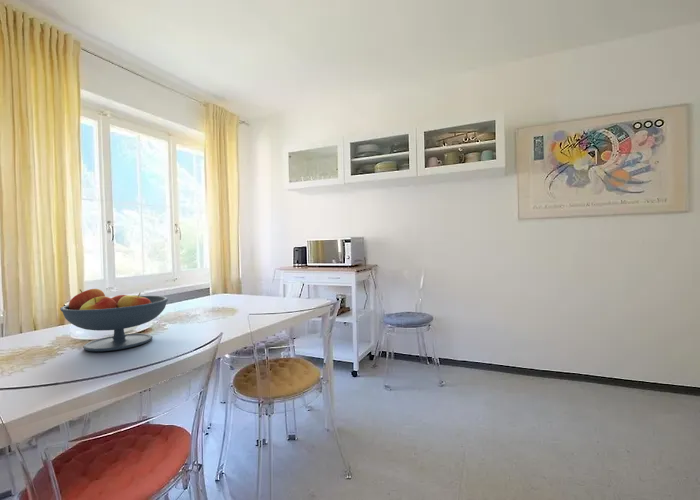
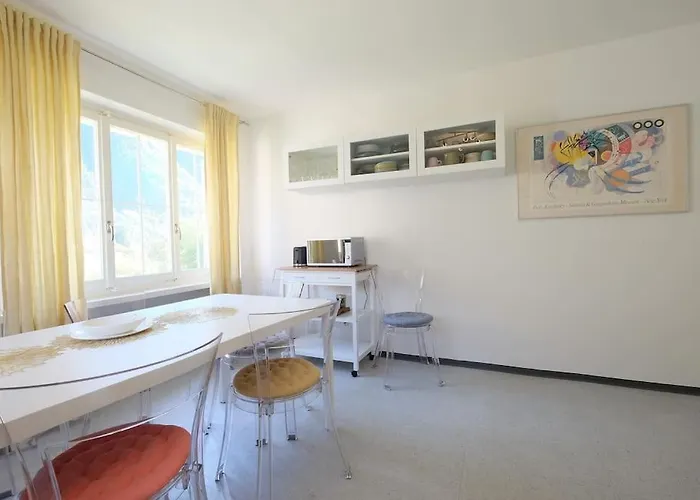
- fruit bowl (118, 315)
